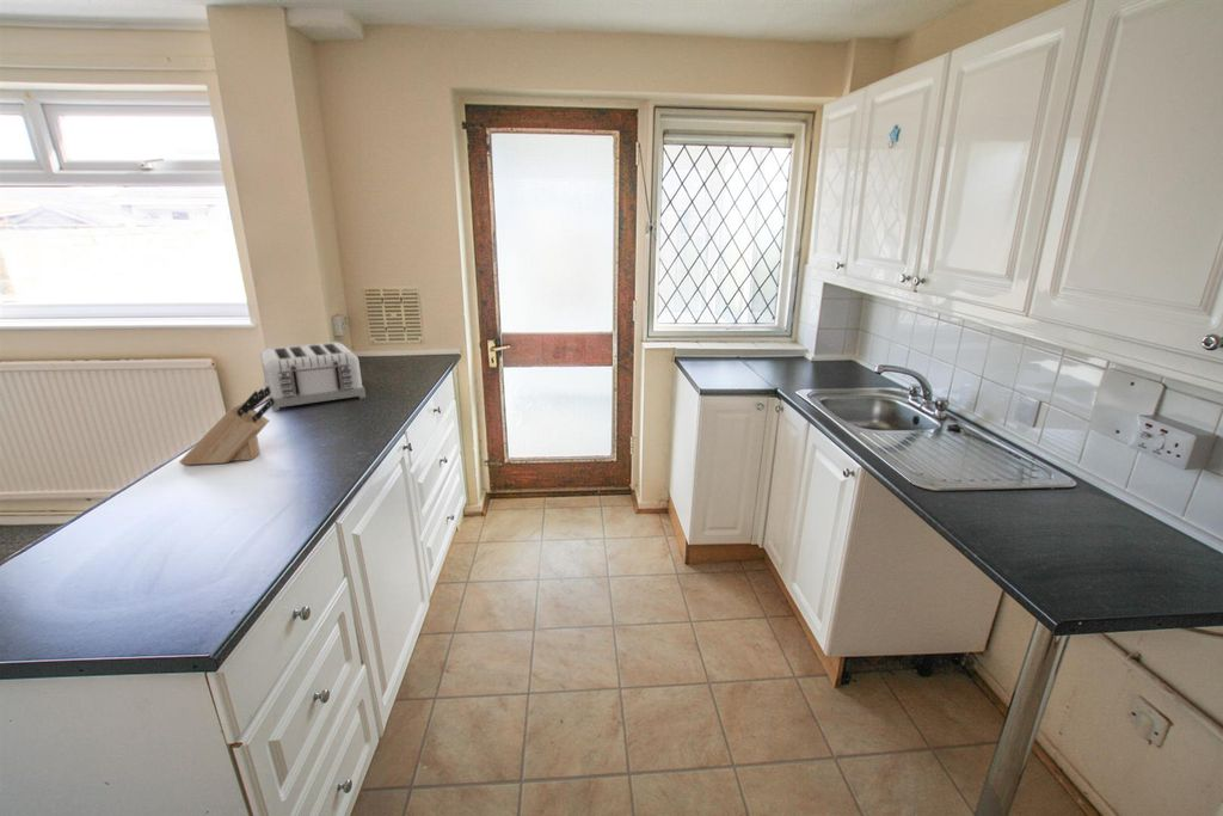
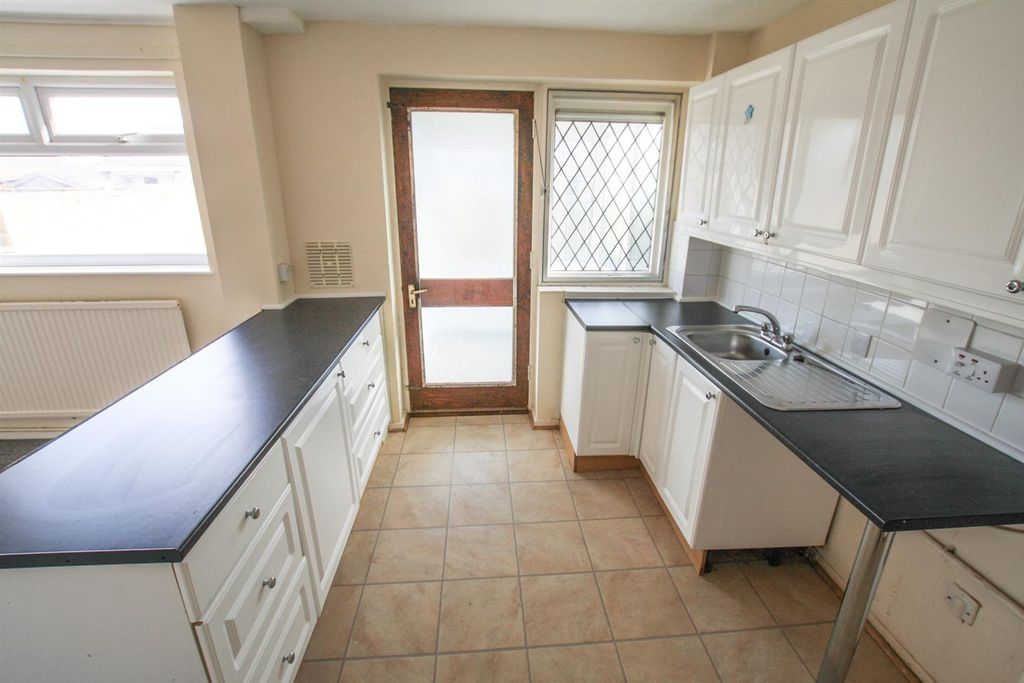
- toaster (312, 373)
- knife block (228, 423)
